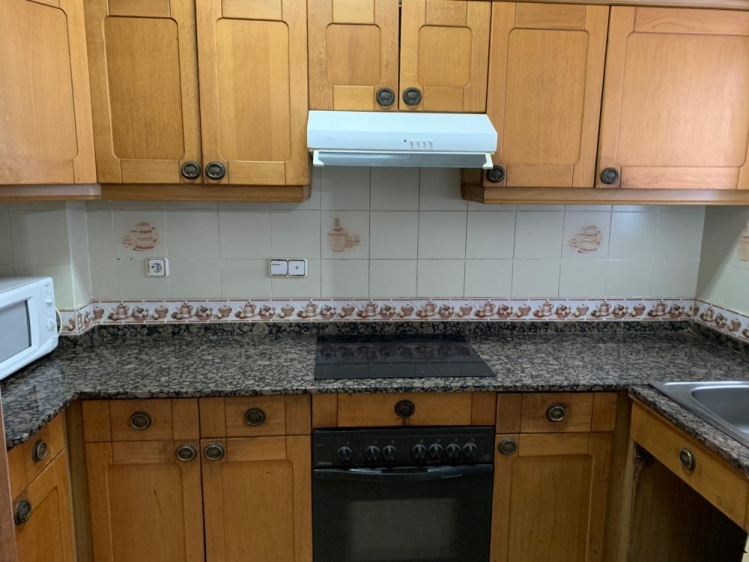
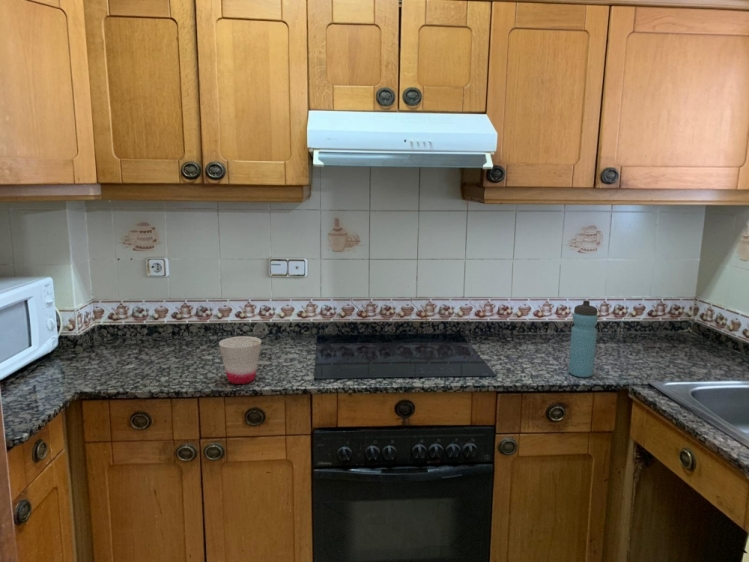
+ water bottle (583, 337)
+ cup (240, 361)
